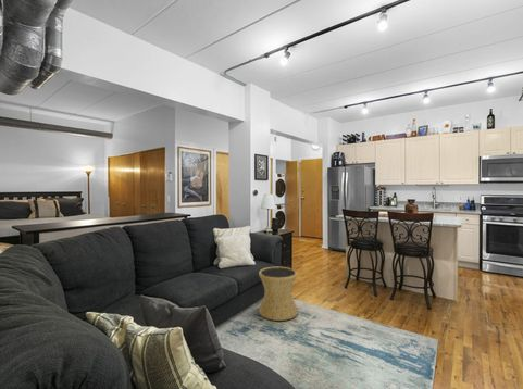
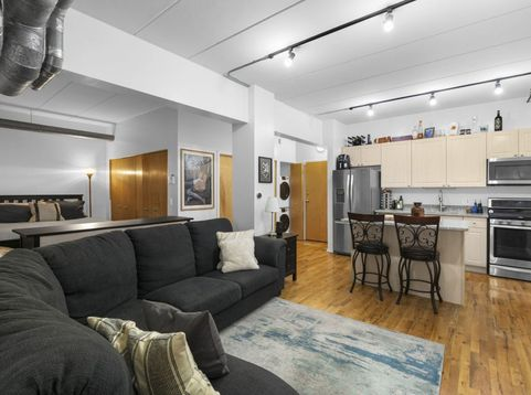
- side table (277, 291)
